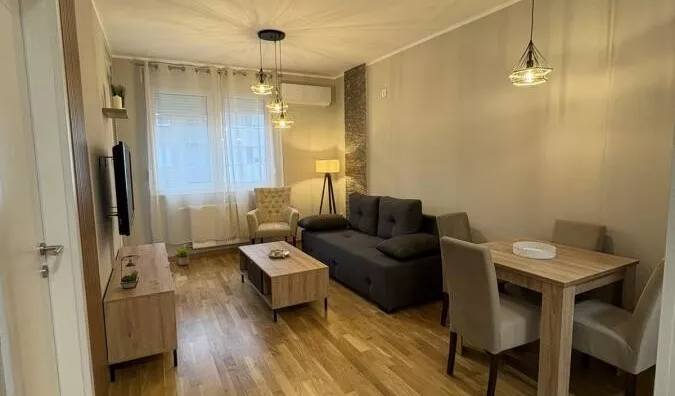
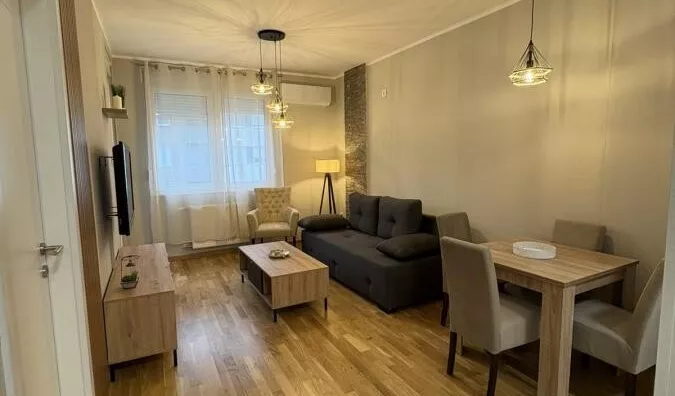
- potted plant (182, 255)
